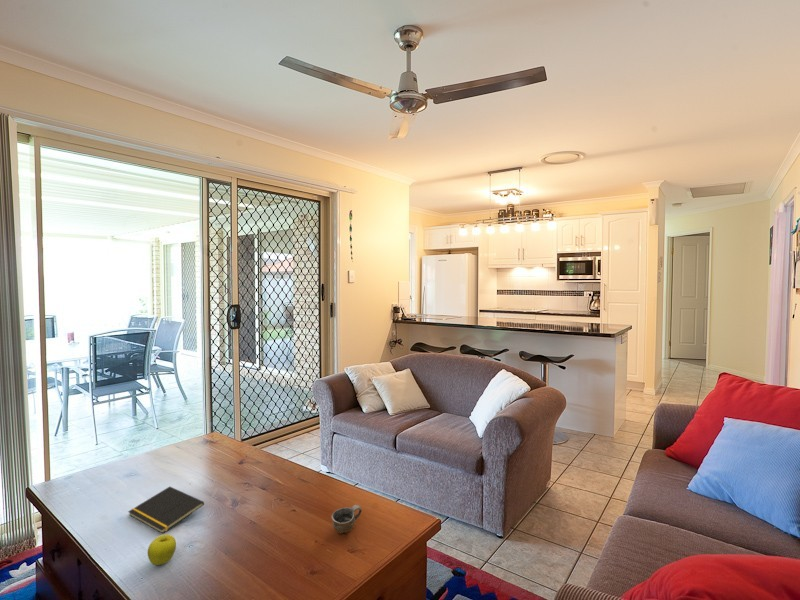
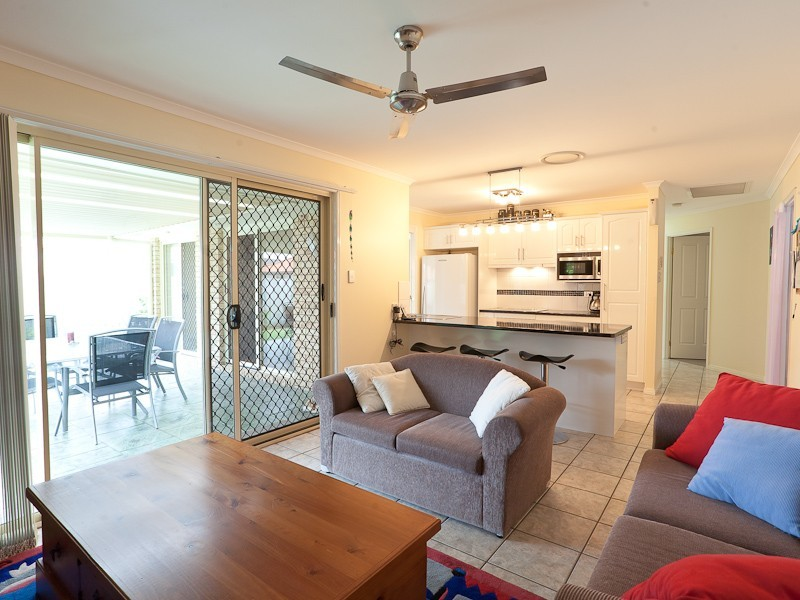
- cup (345, 519)
- notepad (166, 508)
- fruit (162, 549)
